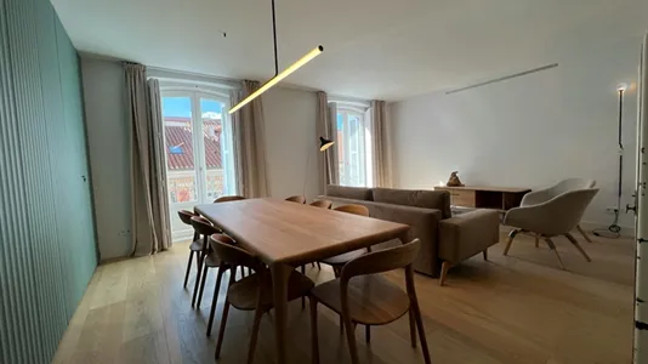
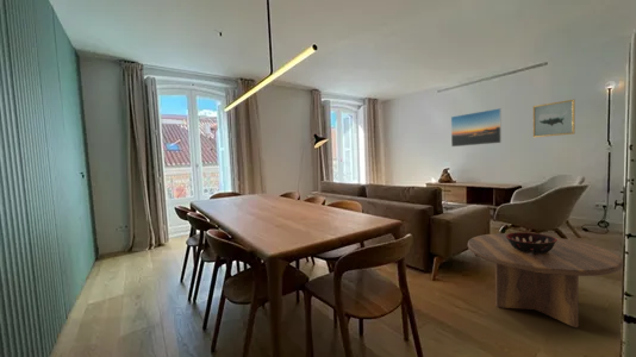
+ wall art (553, 119)
+ decorative bowl (530, 243)
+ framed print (474, 129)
+ coffee table (535, 277)
